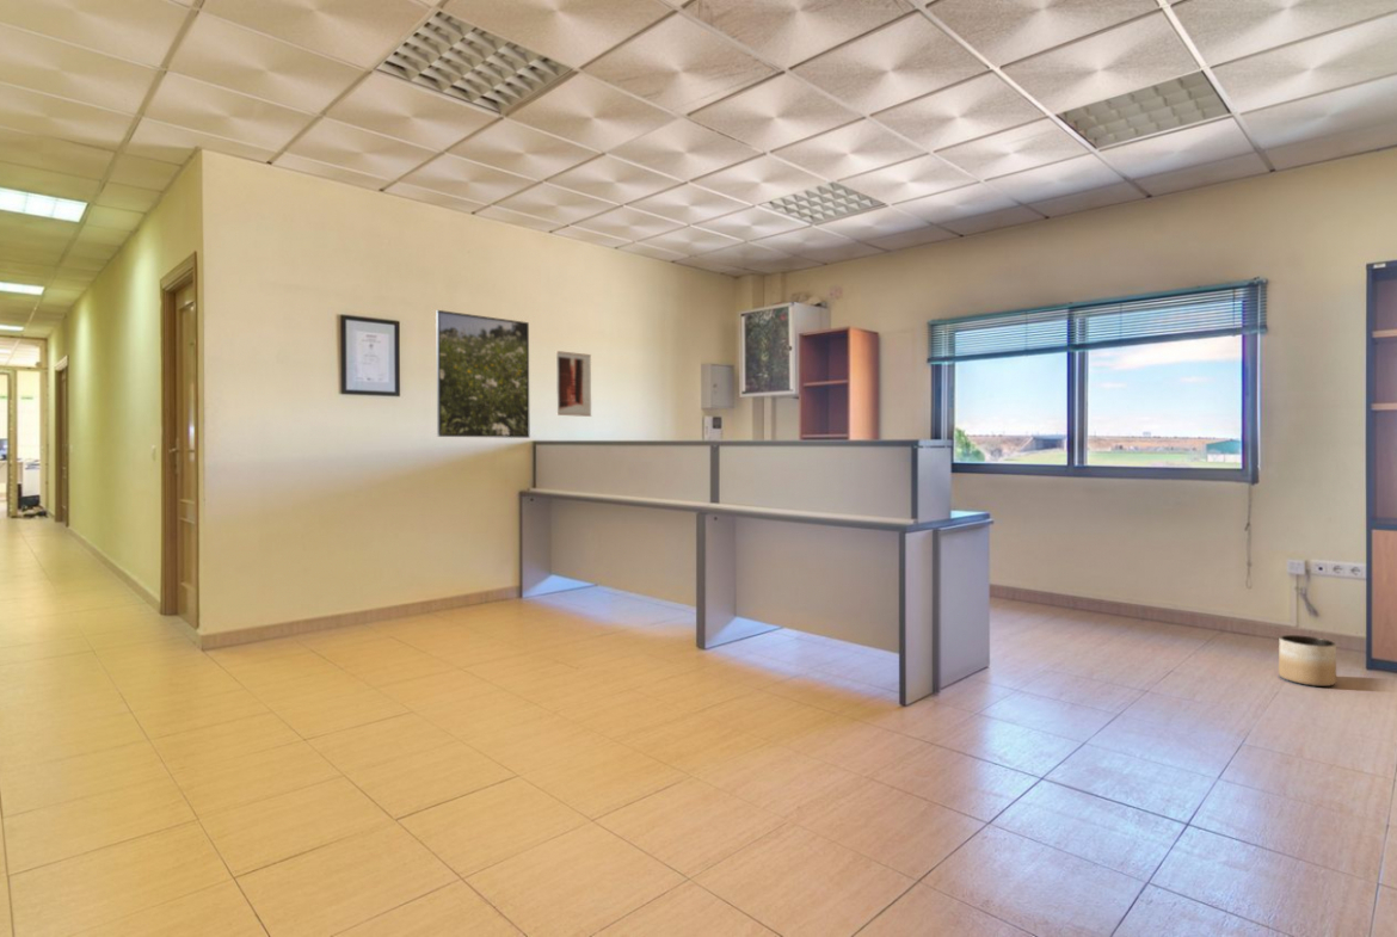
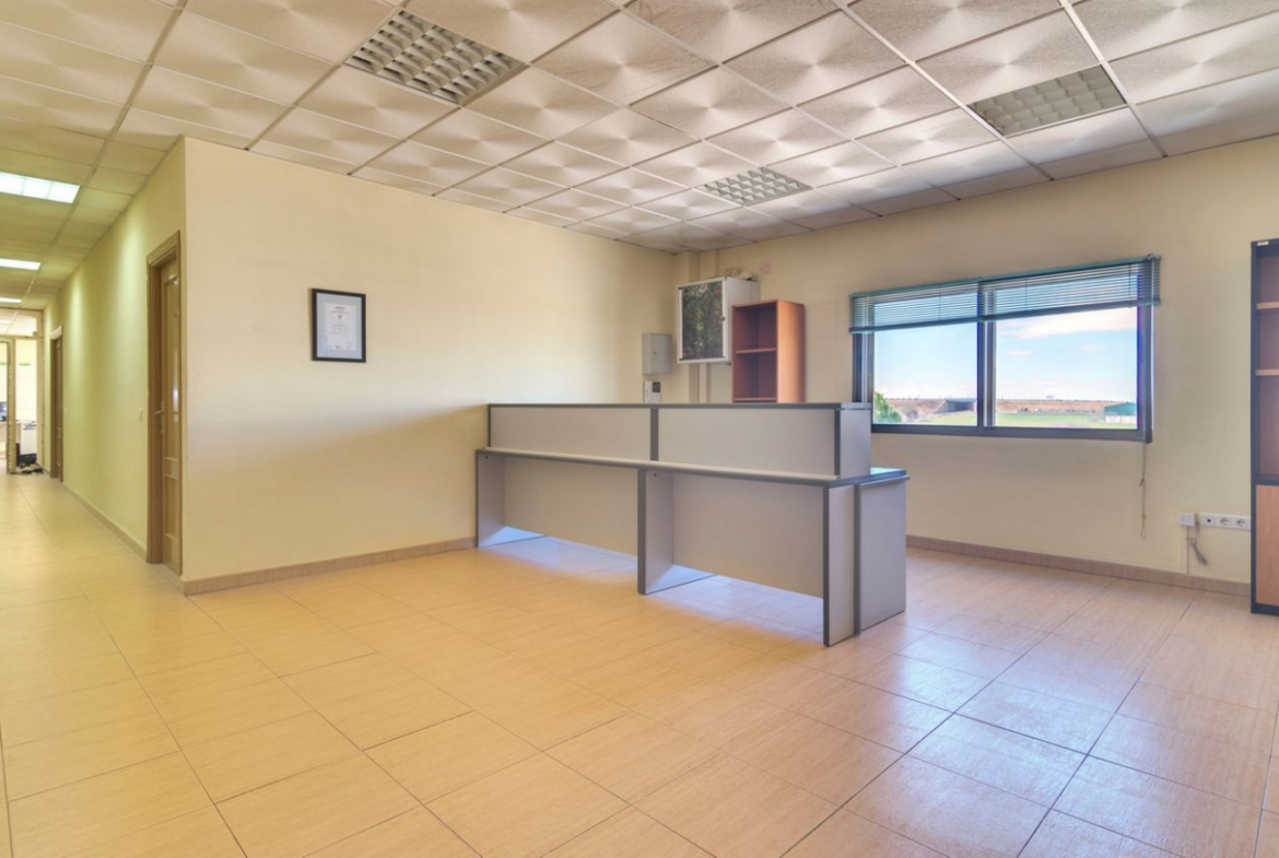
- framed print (485, 376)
- planter (1306, 660)
- wall art (573, 384)
